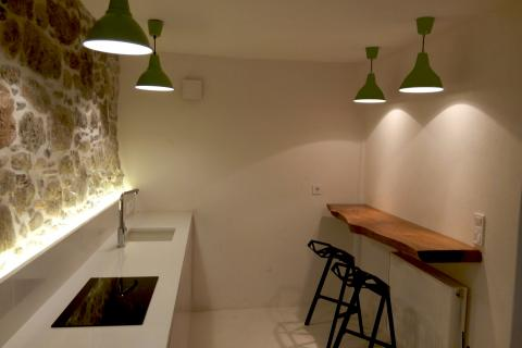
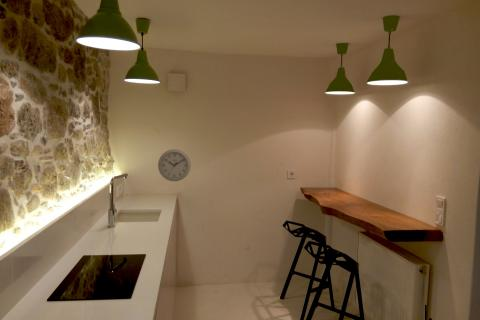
+ wall clock (174, 165)
